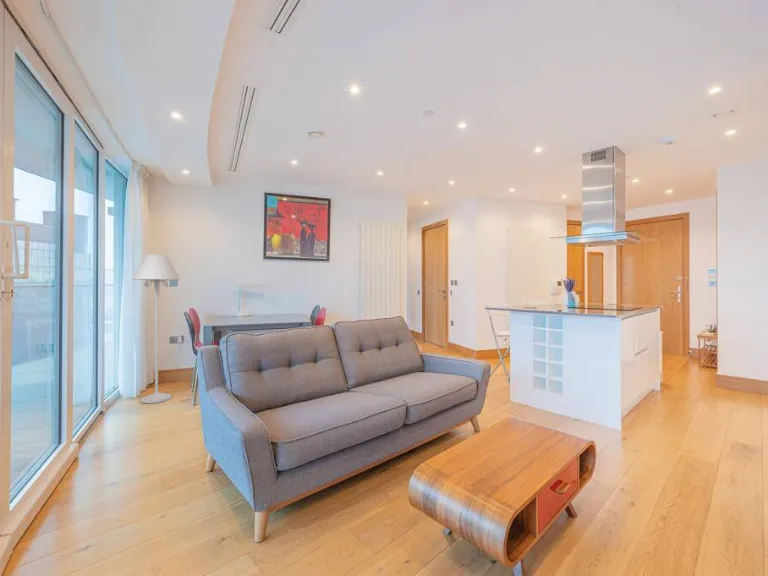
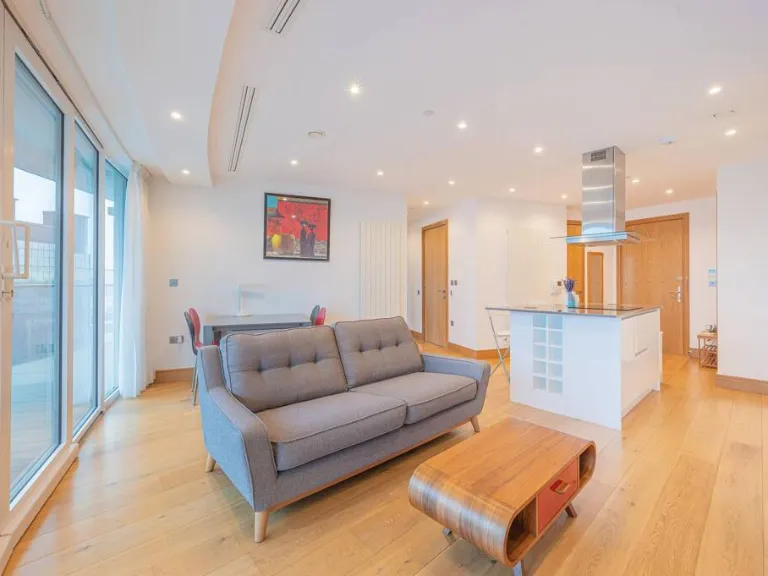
- floor lamp (156, 327)
